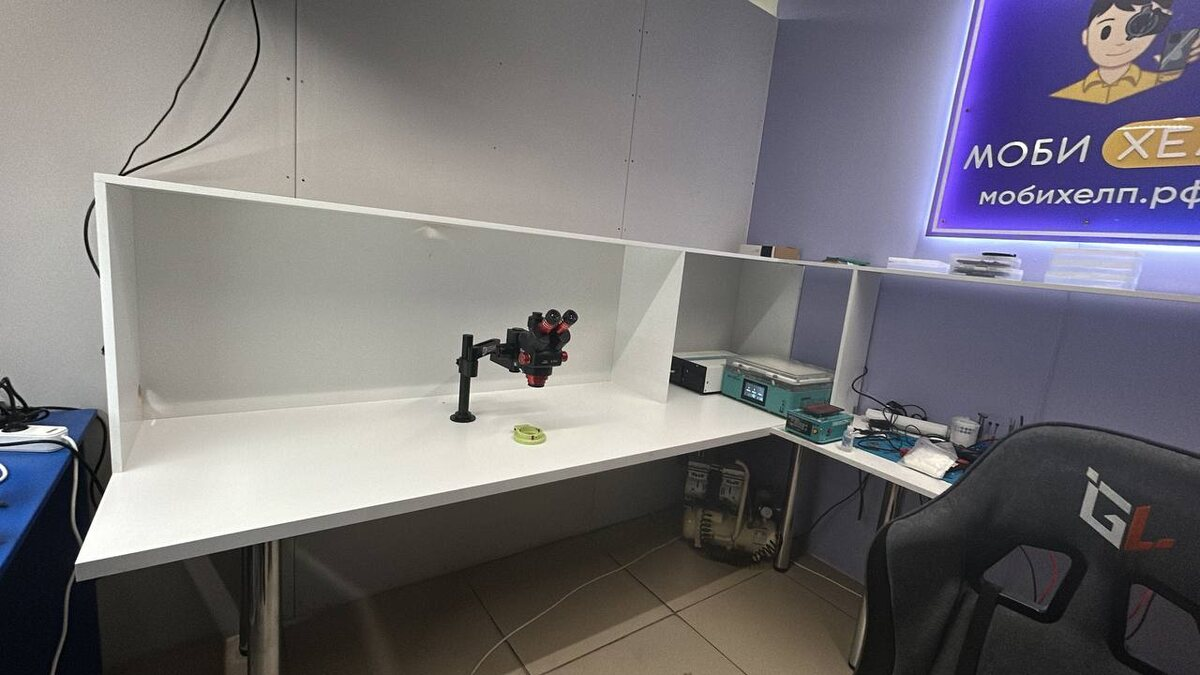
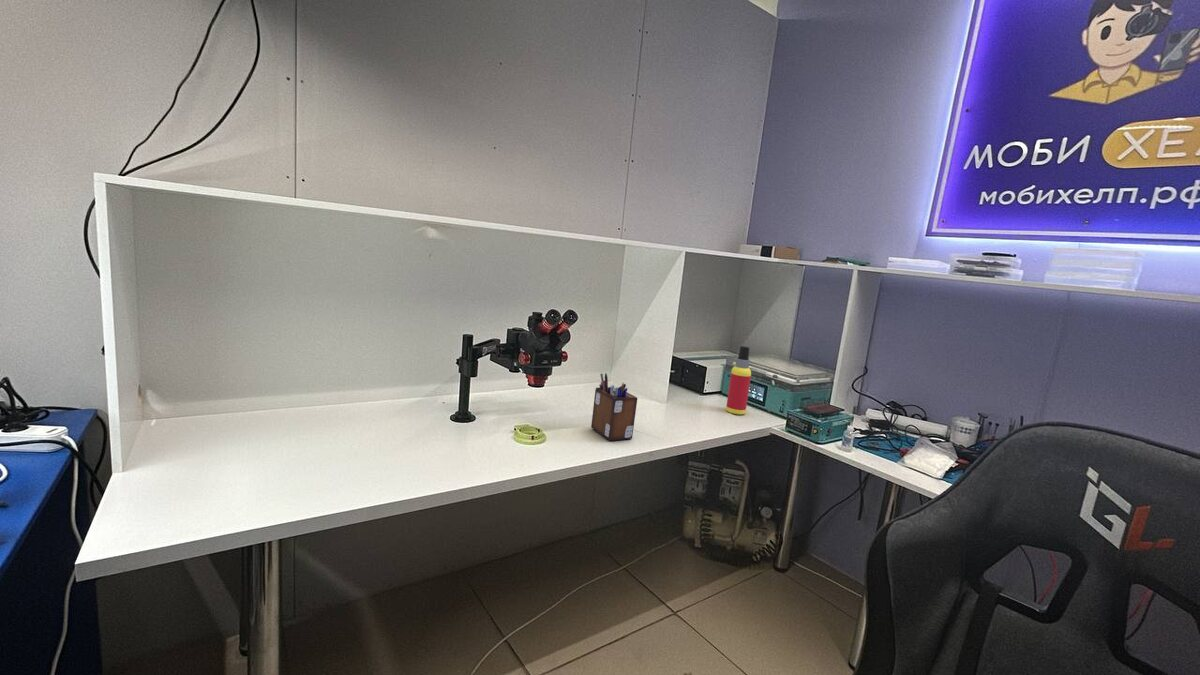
+ desk organizer (614, 405)
+ spray bottle (740, 379)
